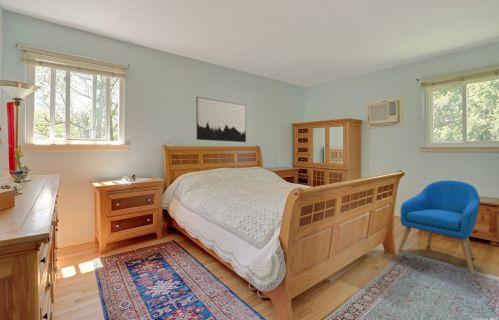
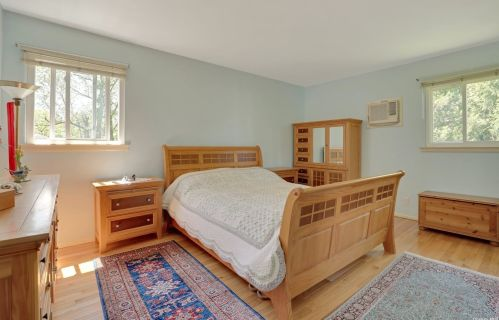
- armchair (442, 218)
- wall art (223, 121)
